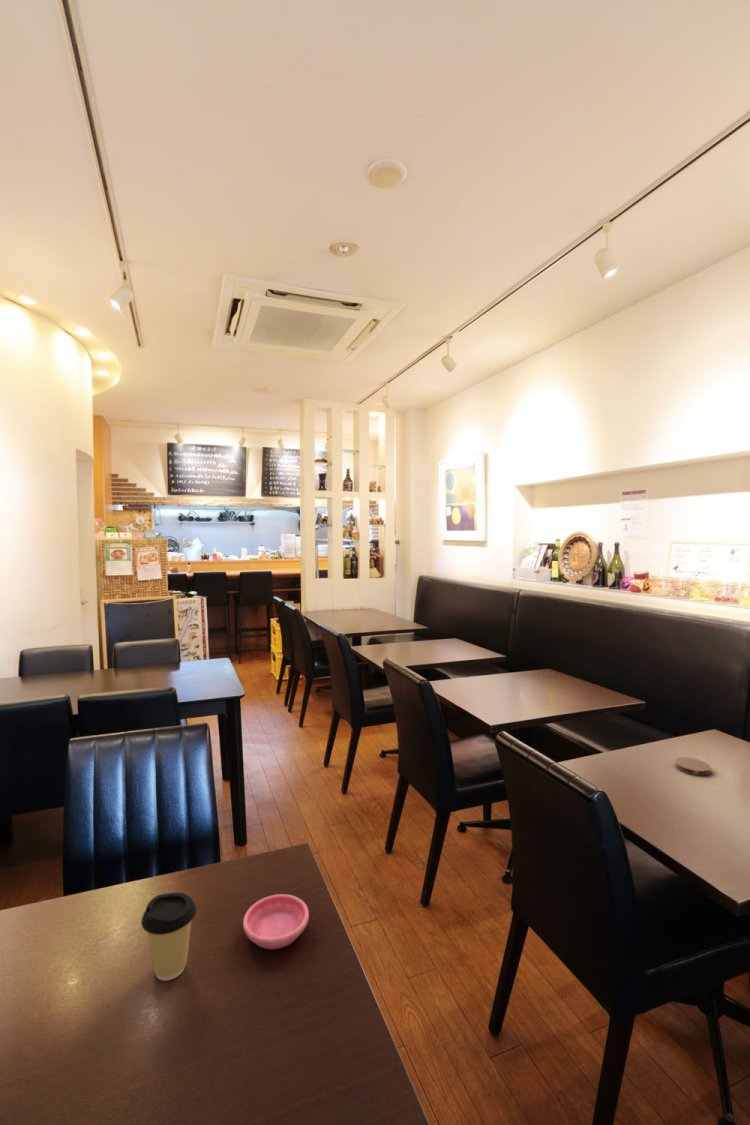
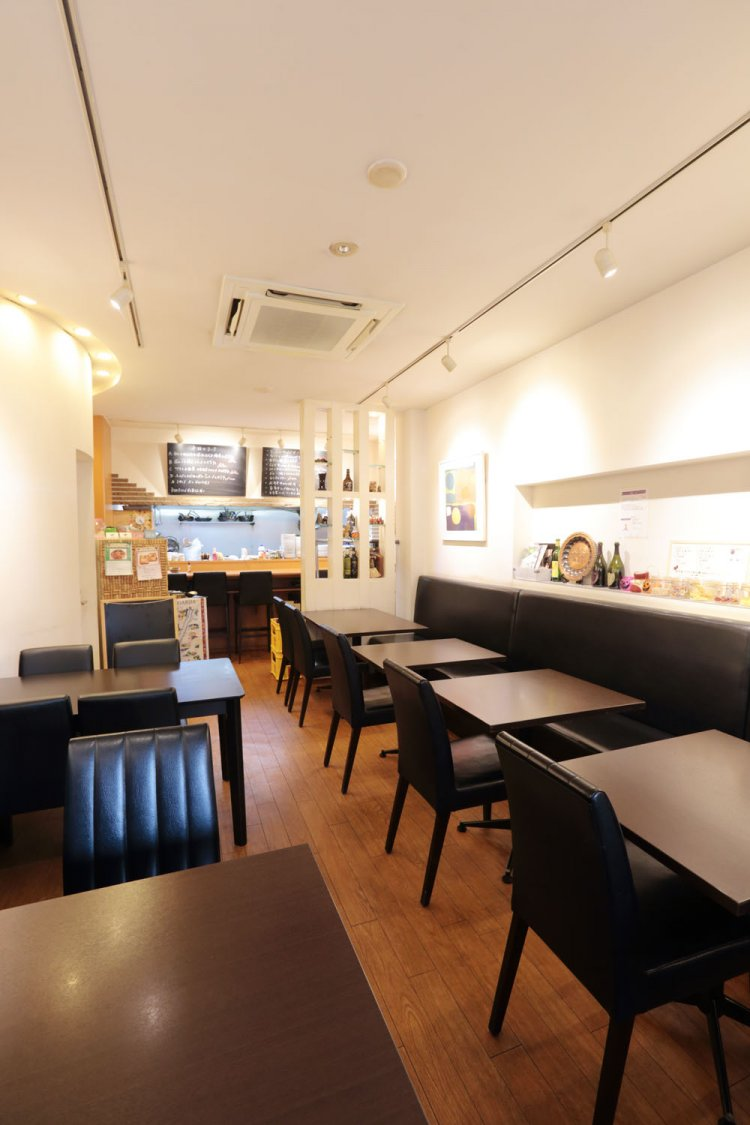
- coaster (692, 766)
- saucer (276, 922)
- coffee cup (169, 936)
